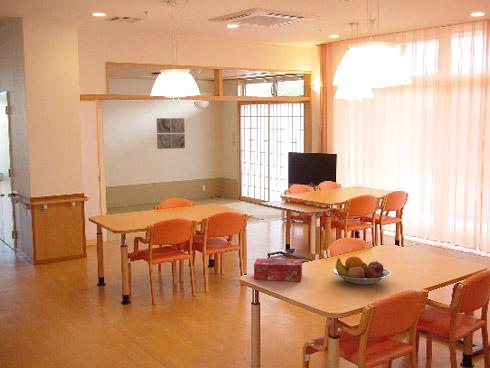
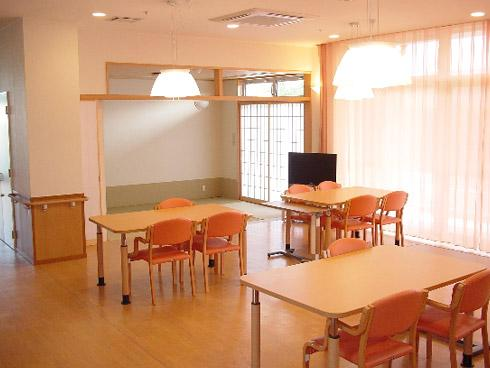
- tissue box (278, 269)
- fruit bowl (361, 269)
- wall art (170, 132)
